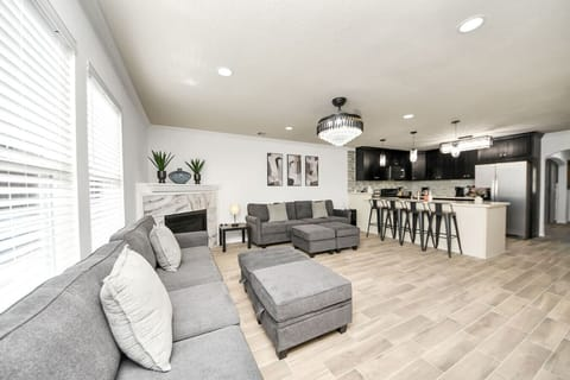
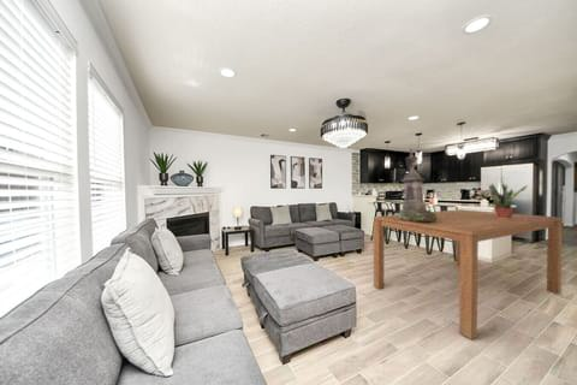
+ dining table (463, 253)
+ decorative urn (416, 183)
+ potted plant (507, 197)
